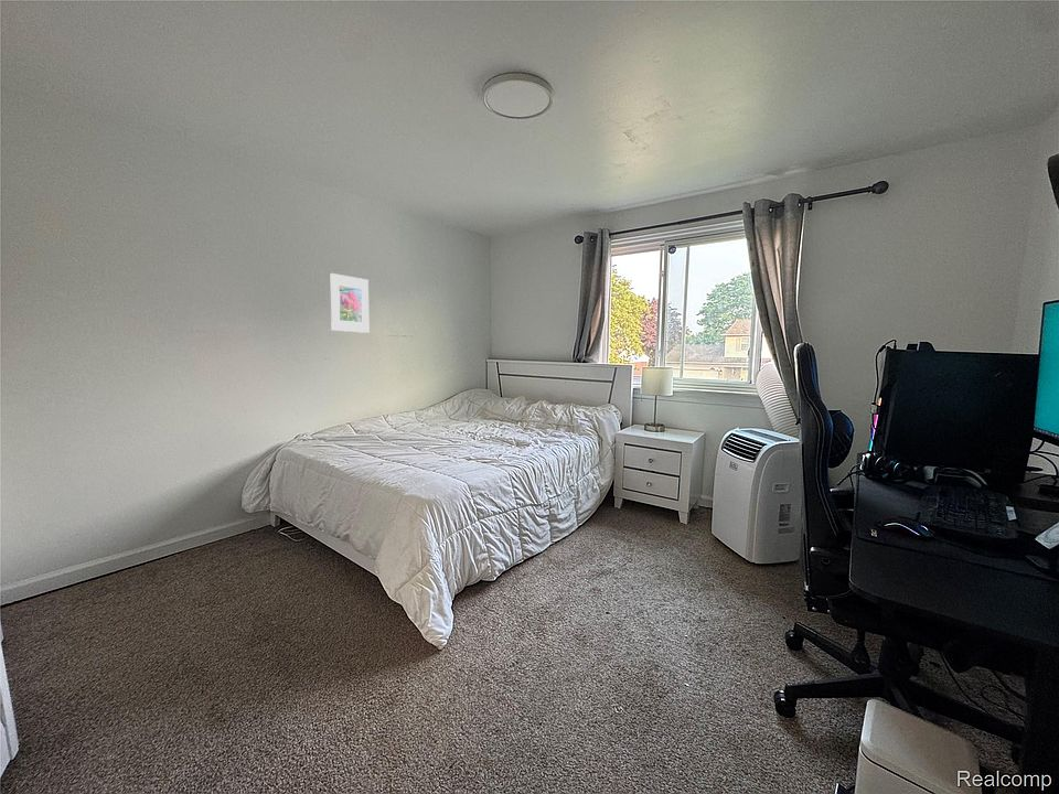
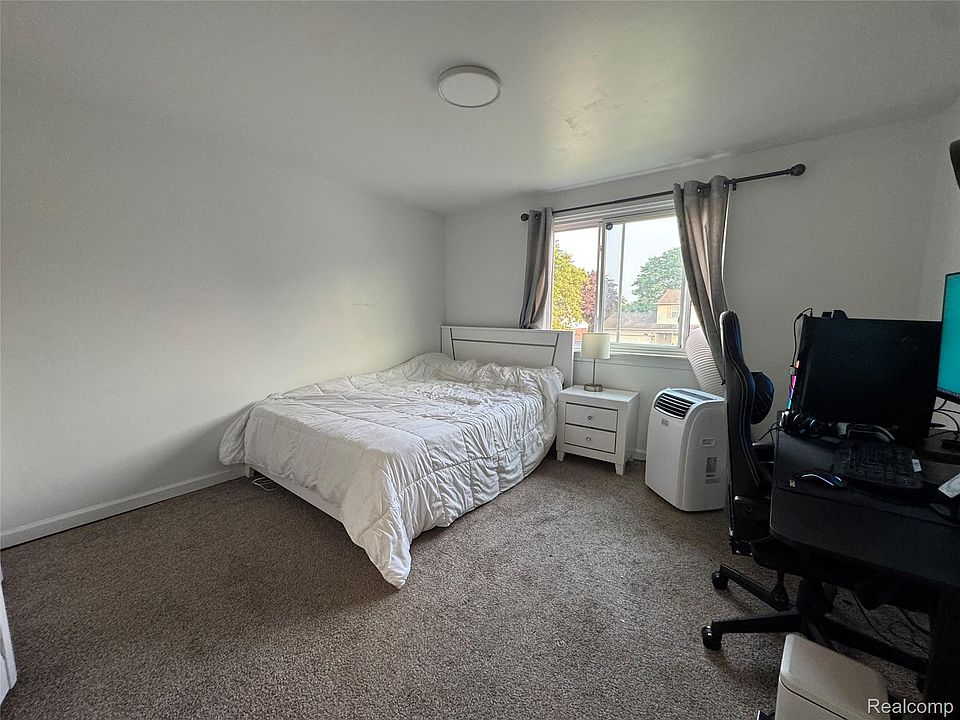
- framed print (350, 303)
